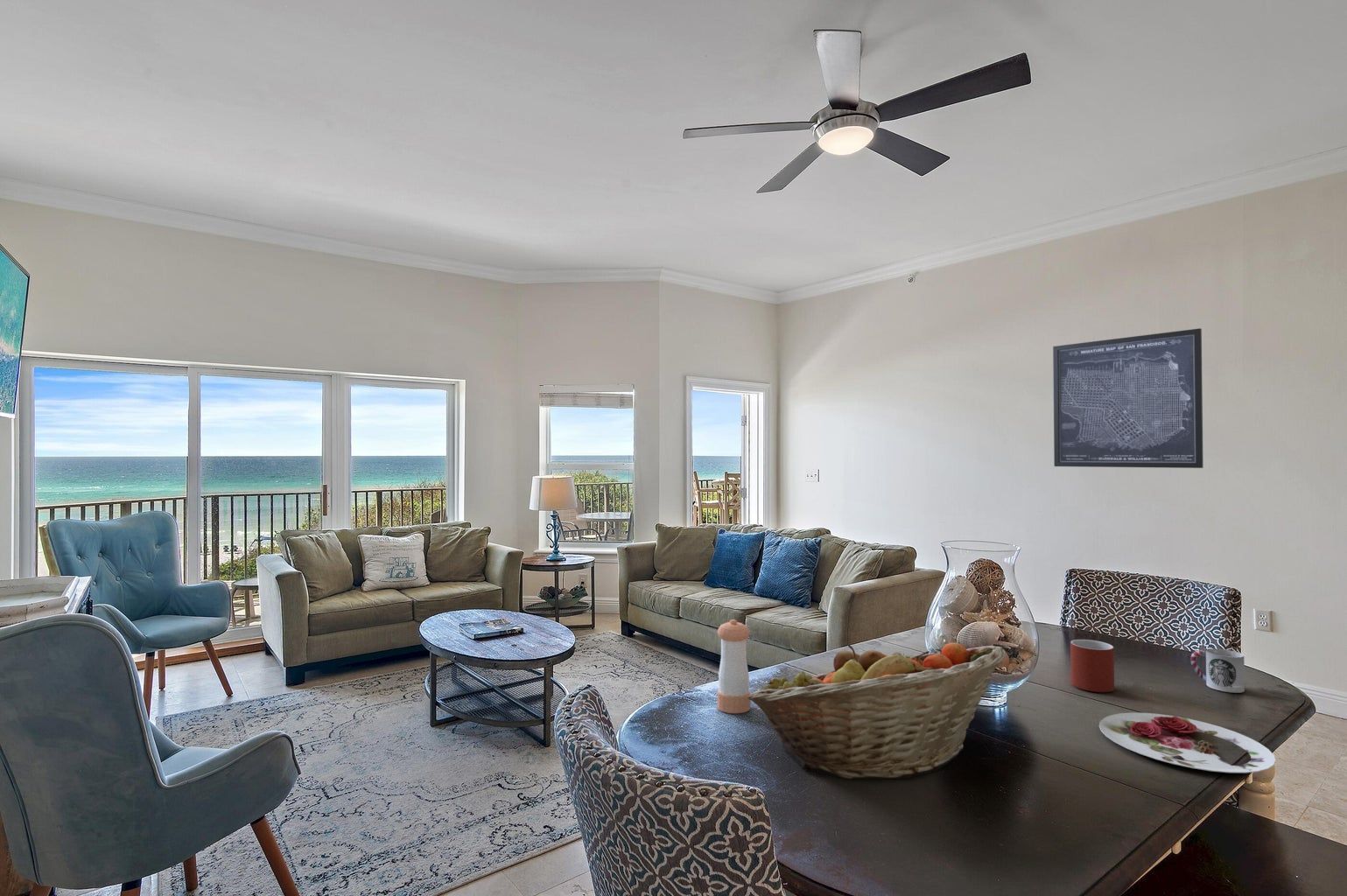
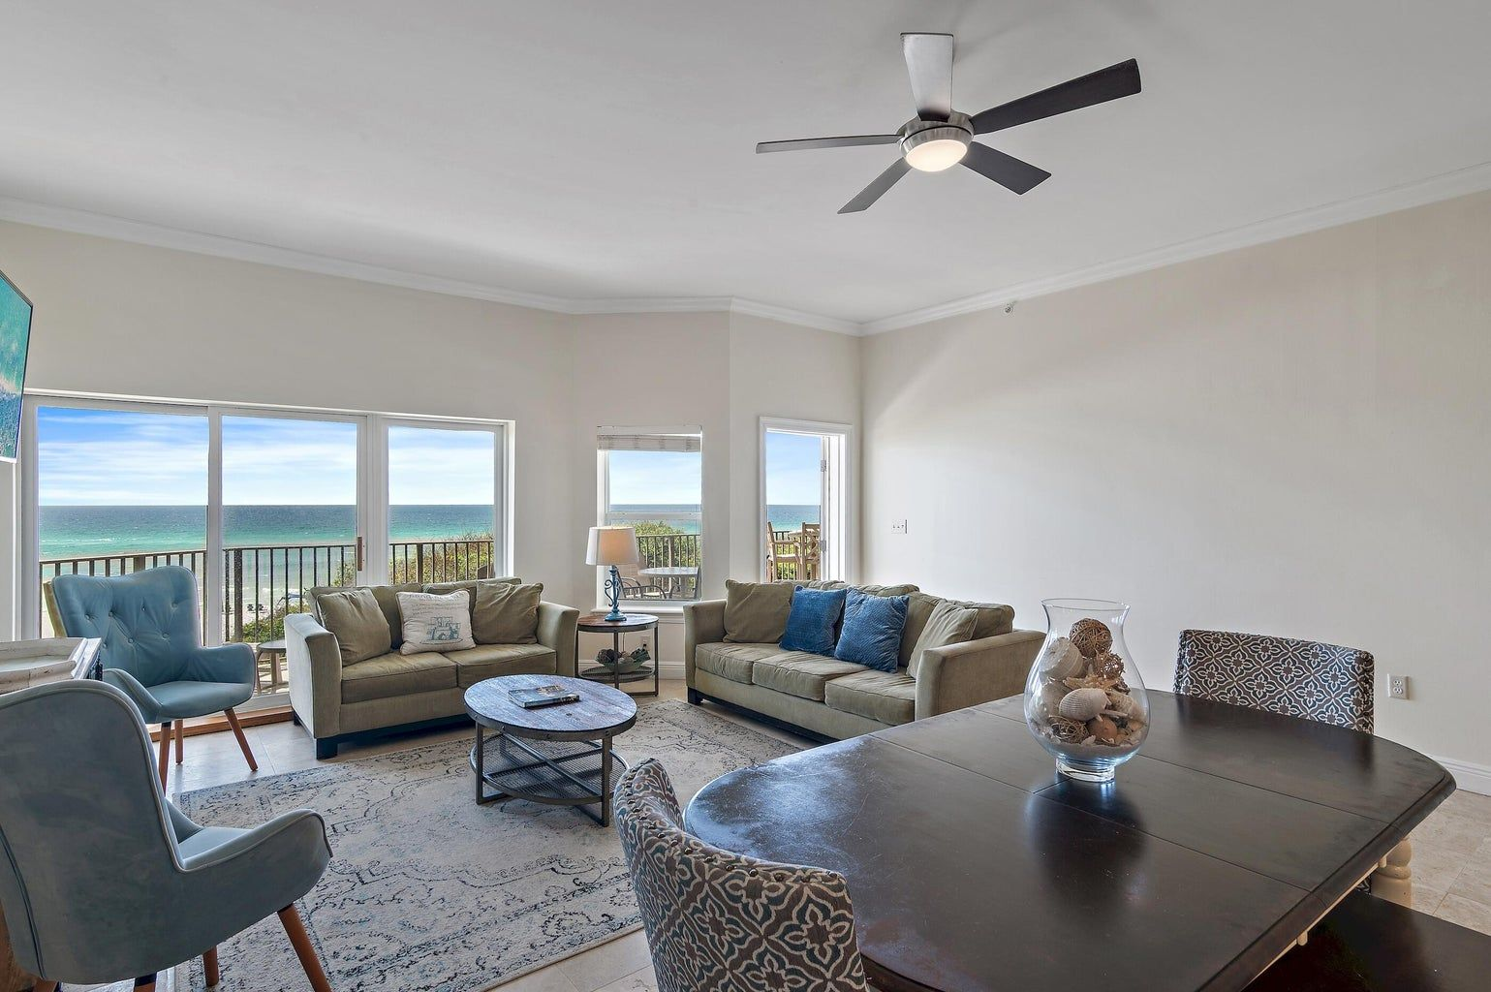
- wall art (1122, 402)
- plate (1182, 738)
- fruit basket (878, 694)
- cup (1217, 668)
- mug (1093, 663)
- pepper shaker (733, 663)
